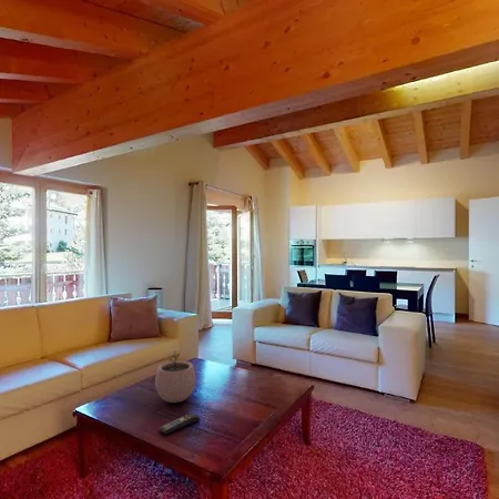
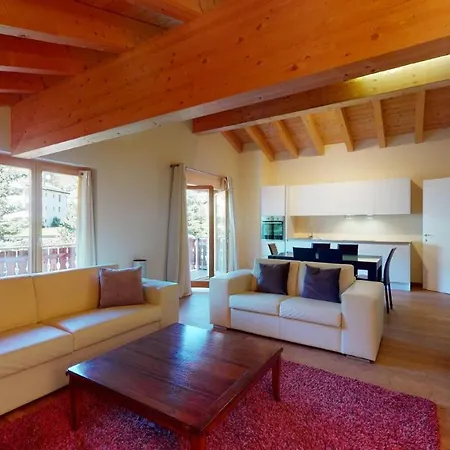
- plant pot (175, 375)
- remote control (180, 422)
